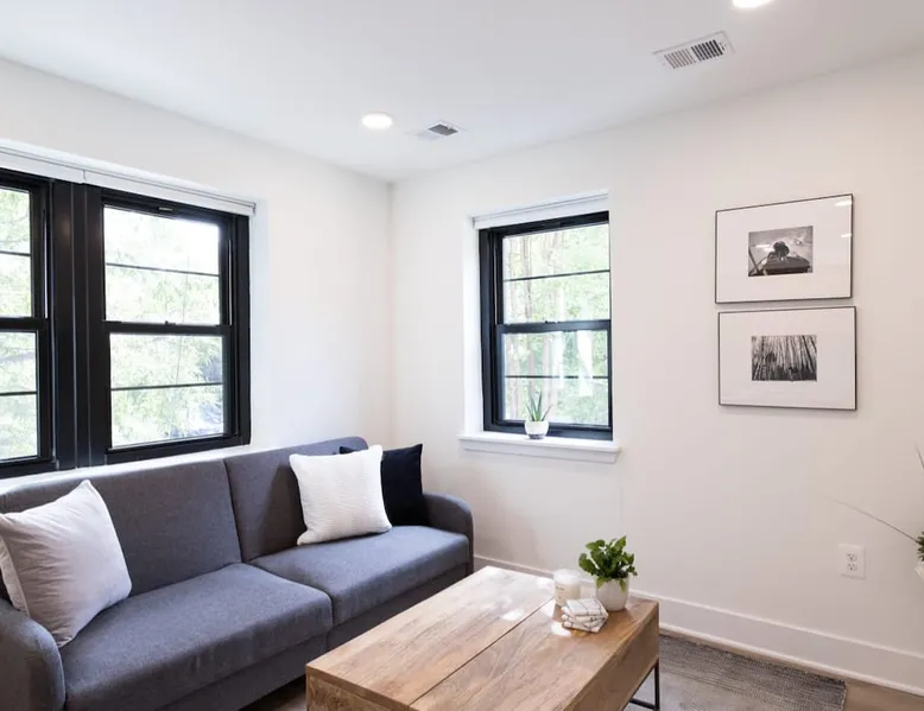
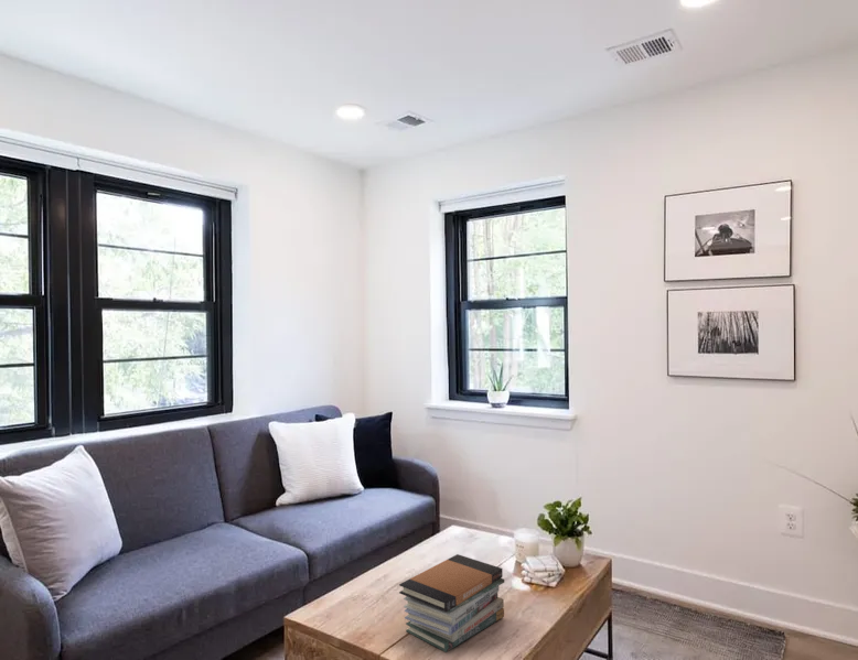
+ book stack (453, 599)
